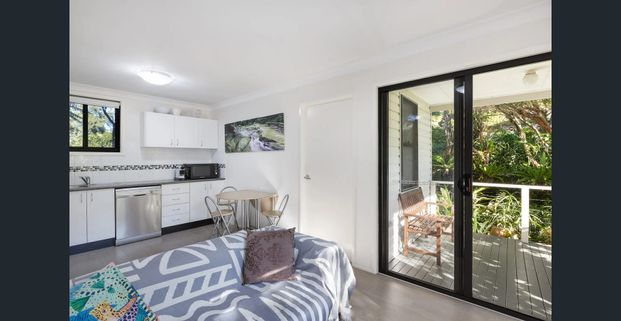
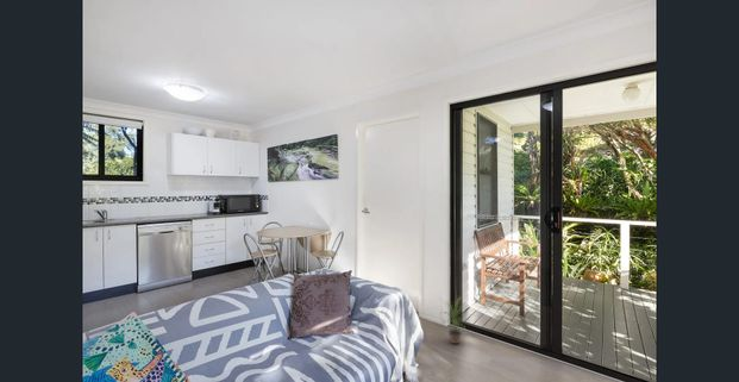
+ potted plant (455, 320)
